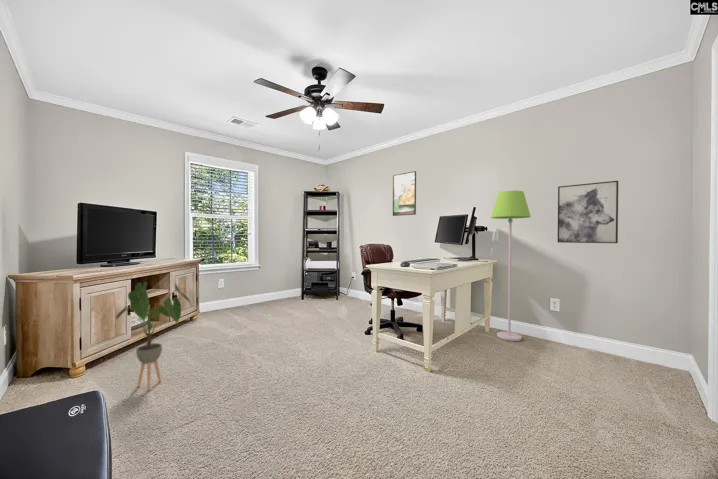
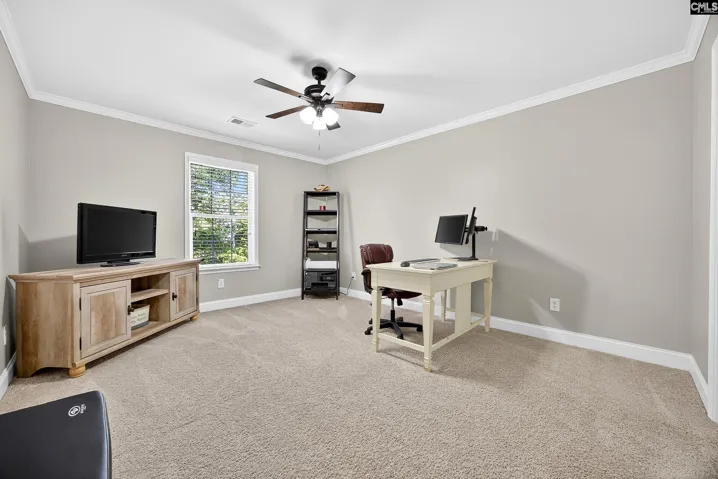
- floor lamp (509, 264)
- house plant (154, 336)
- wall art (586, 213)
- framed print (404, 194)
